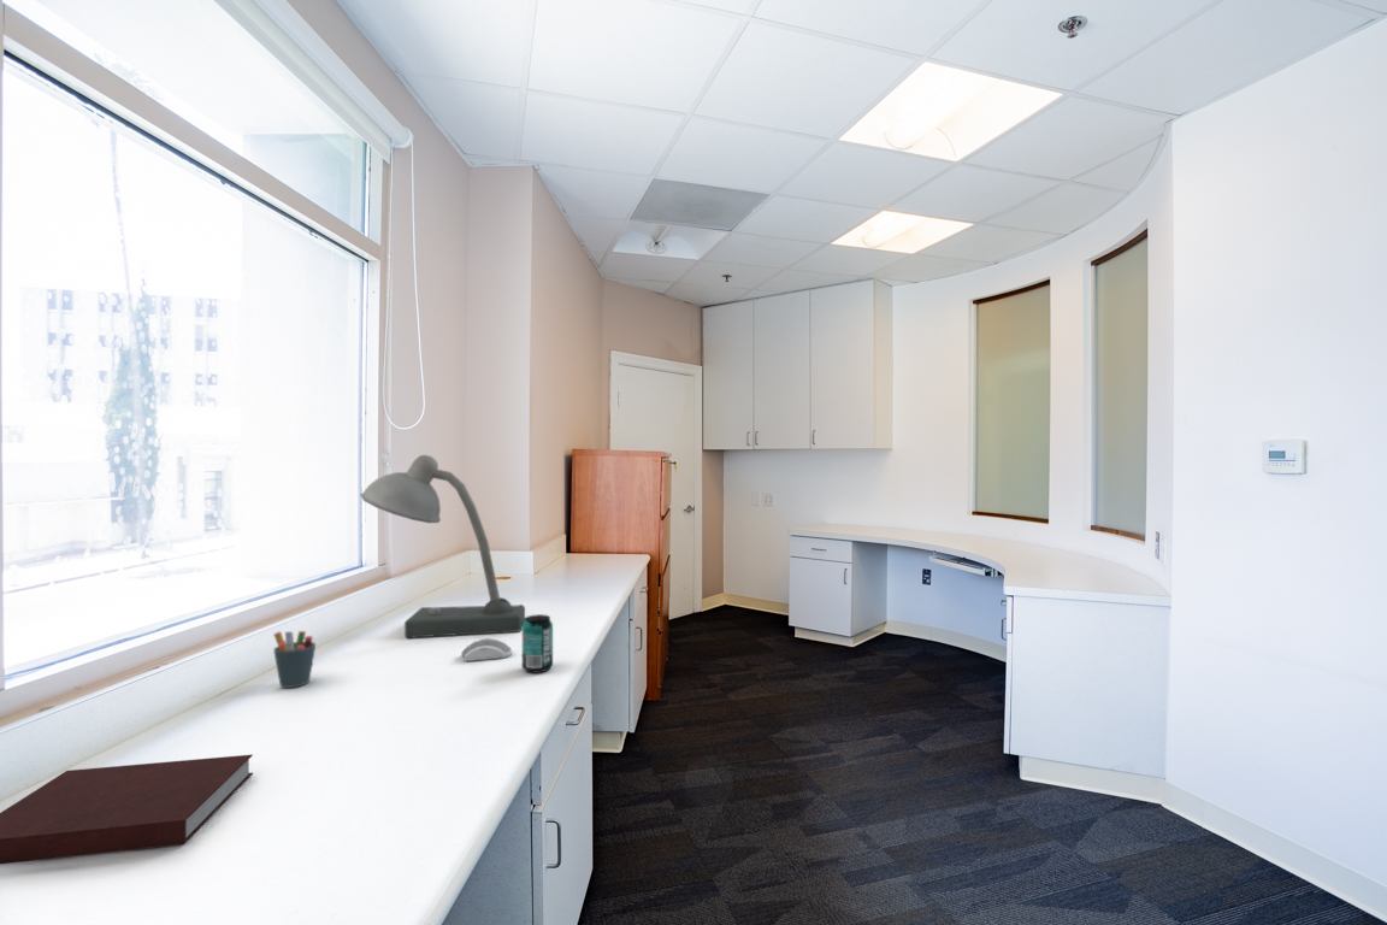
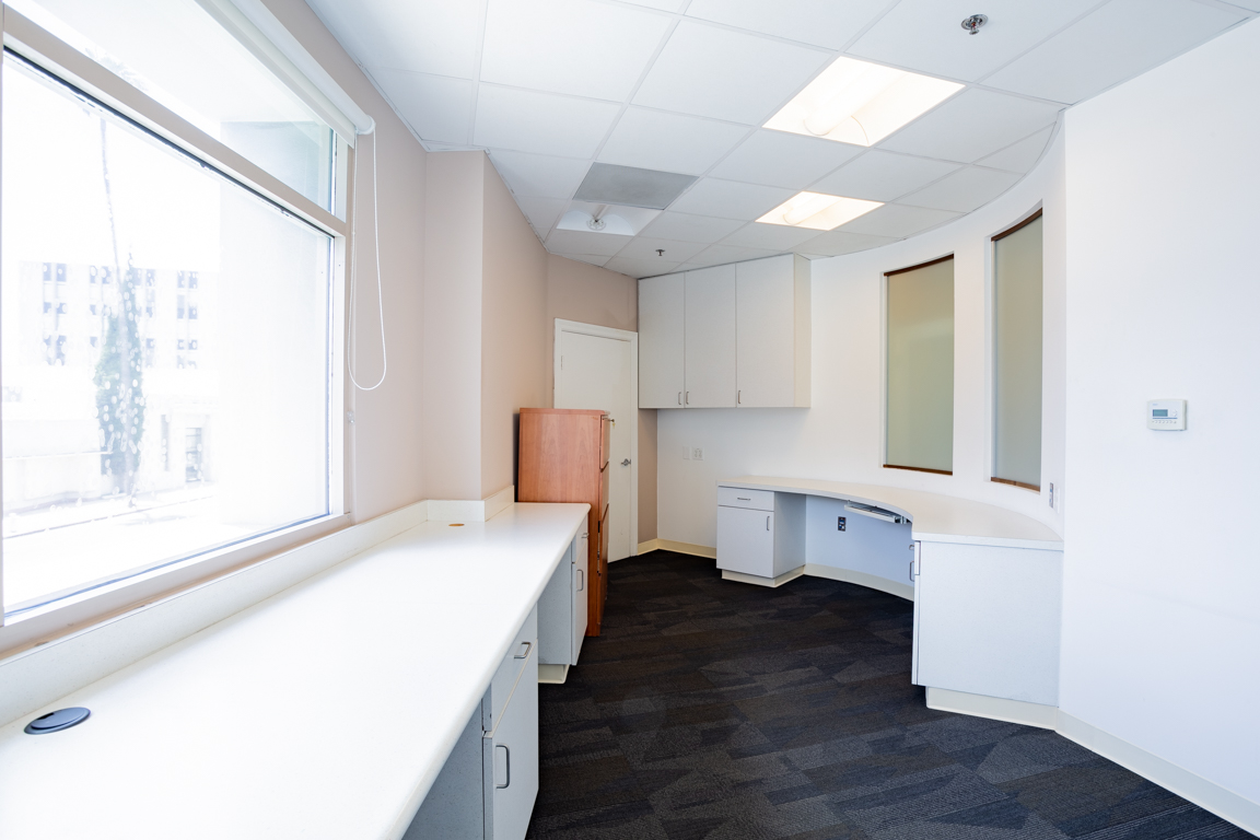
- pen holder (294, 654)
- desk lamp (438, 522)
- beverage can (537, 642)
- notebook (120, 805)
- computer mouse (486, 647)
